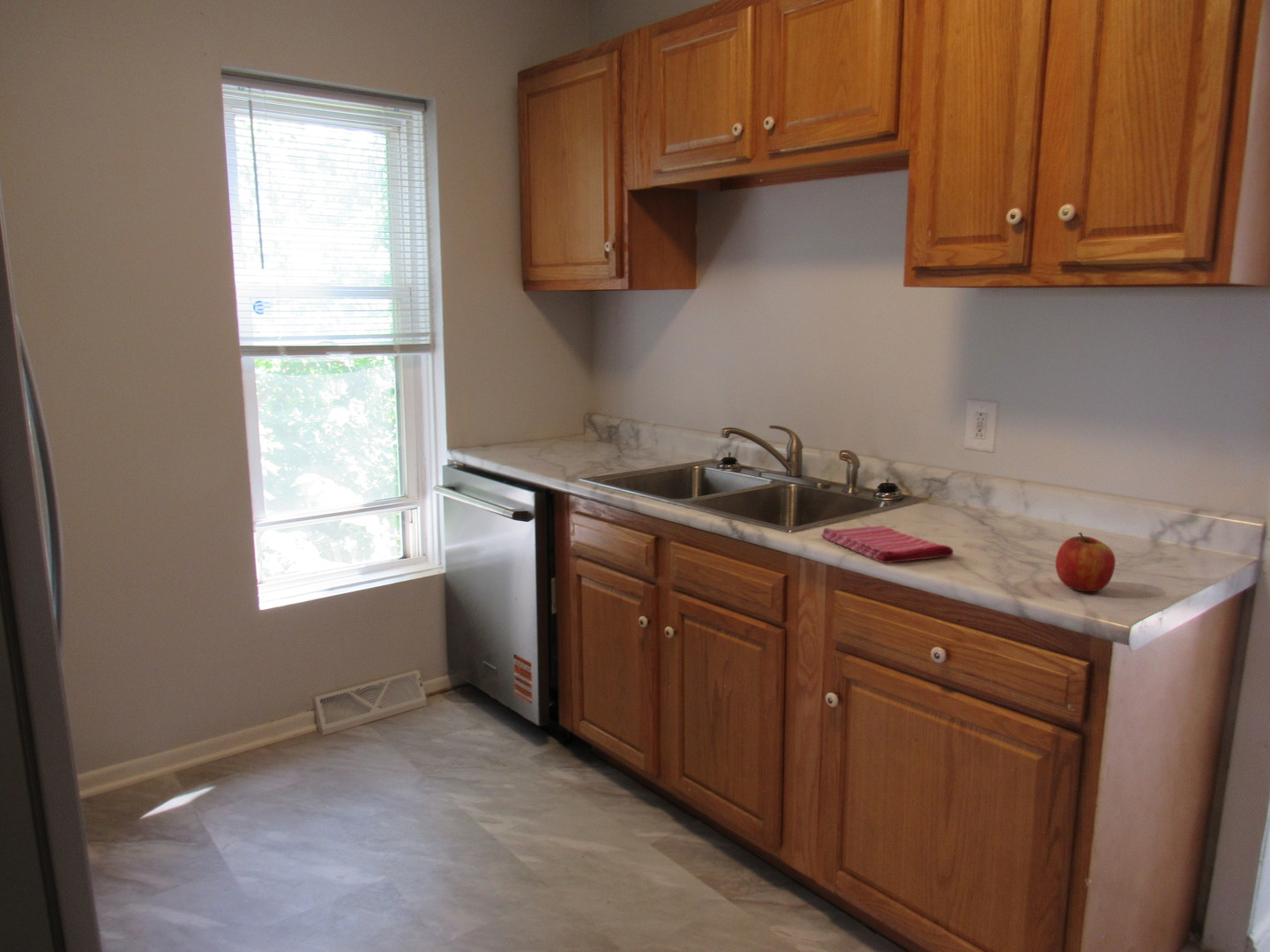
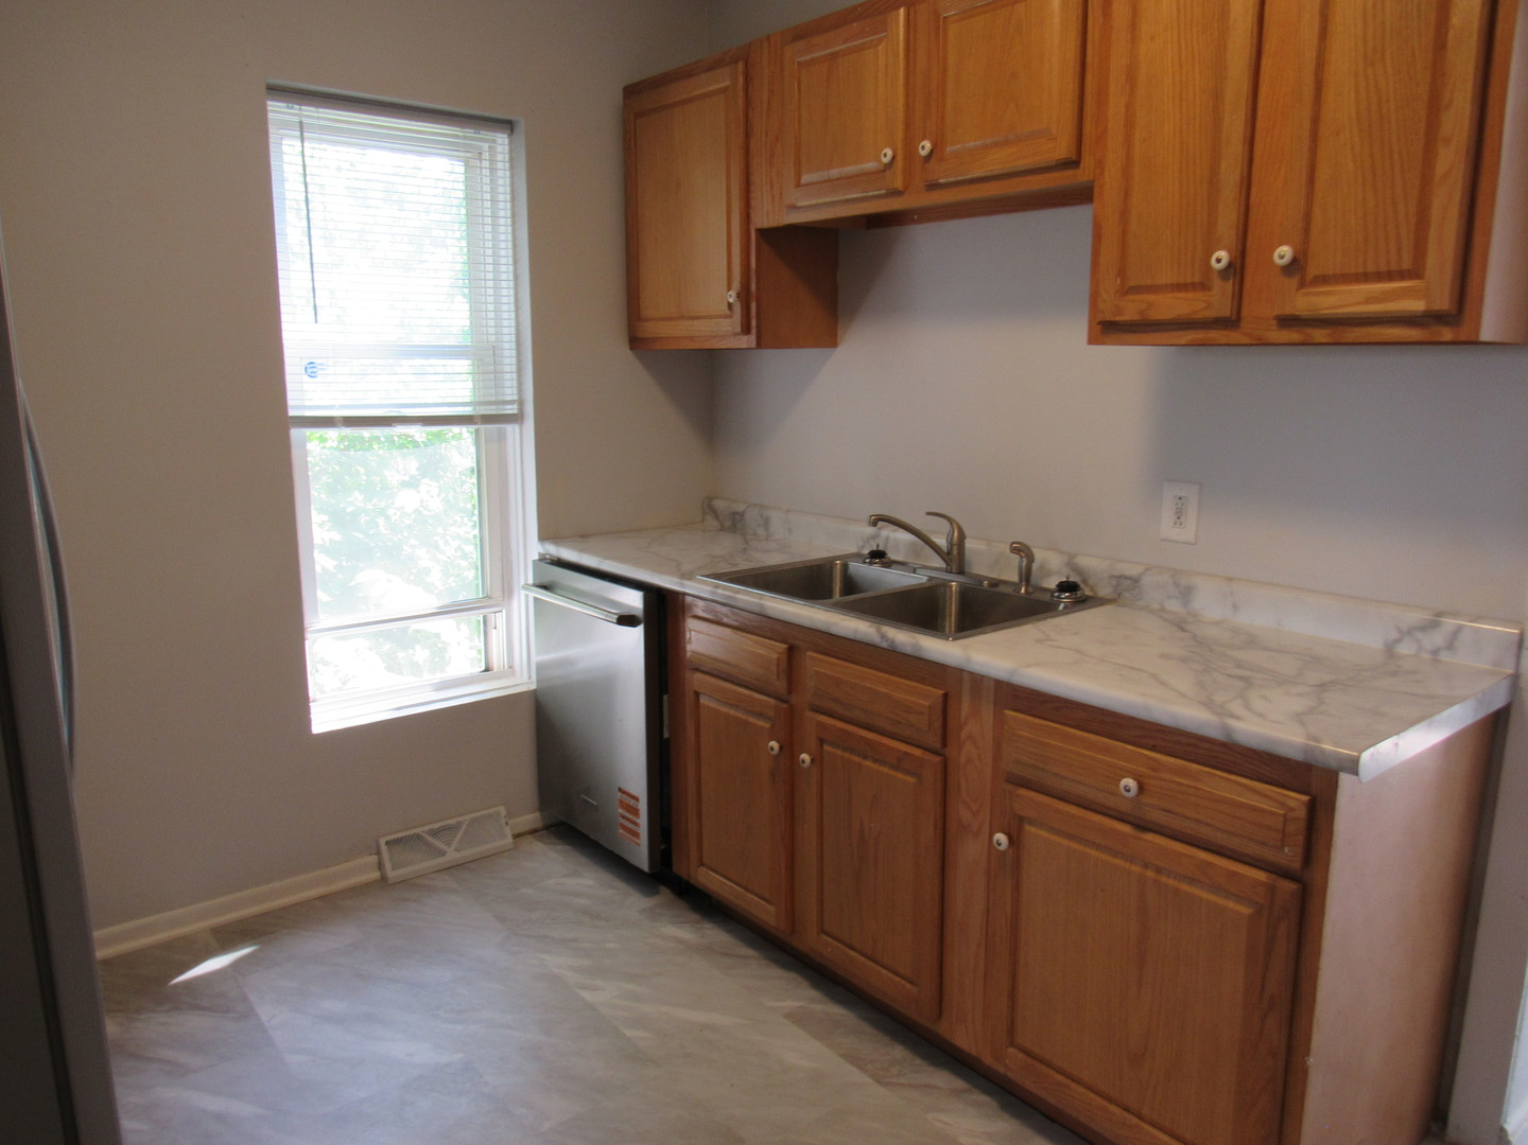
- apple (1085, 561)
- dish towel (885, 540)
